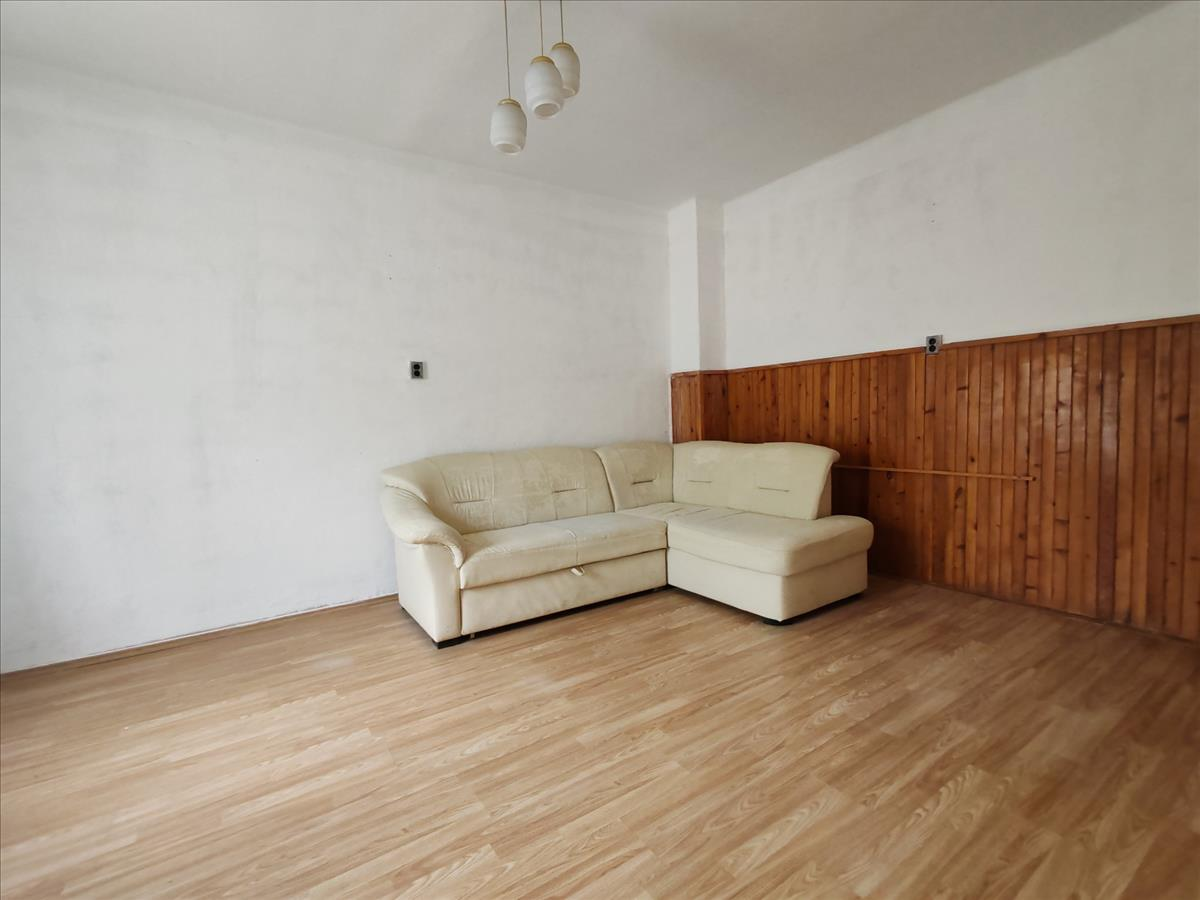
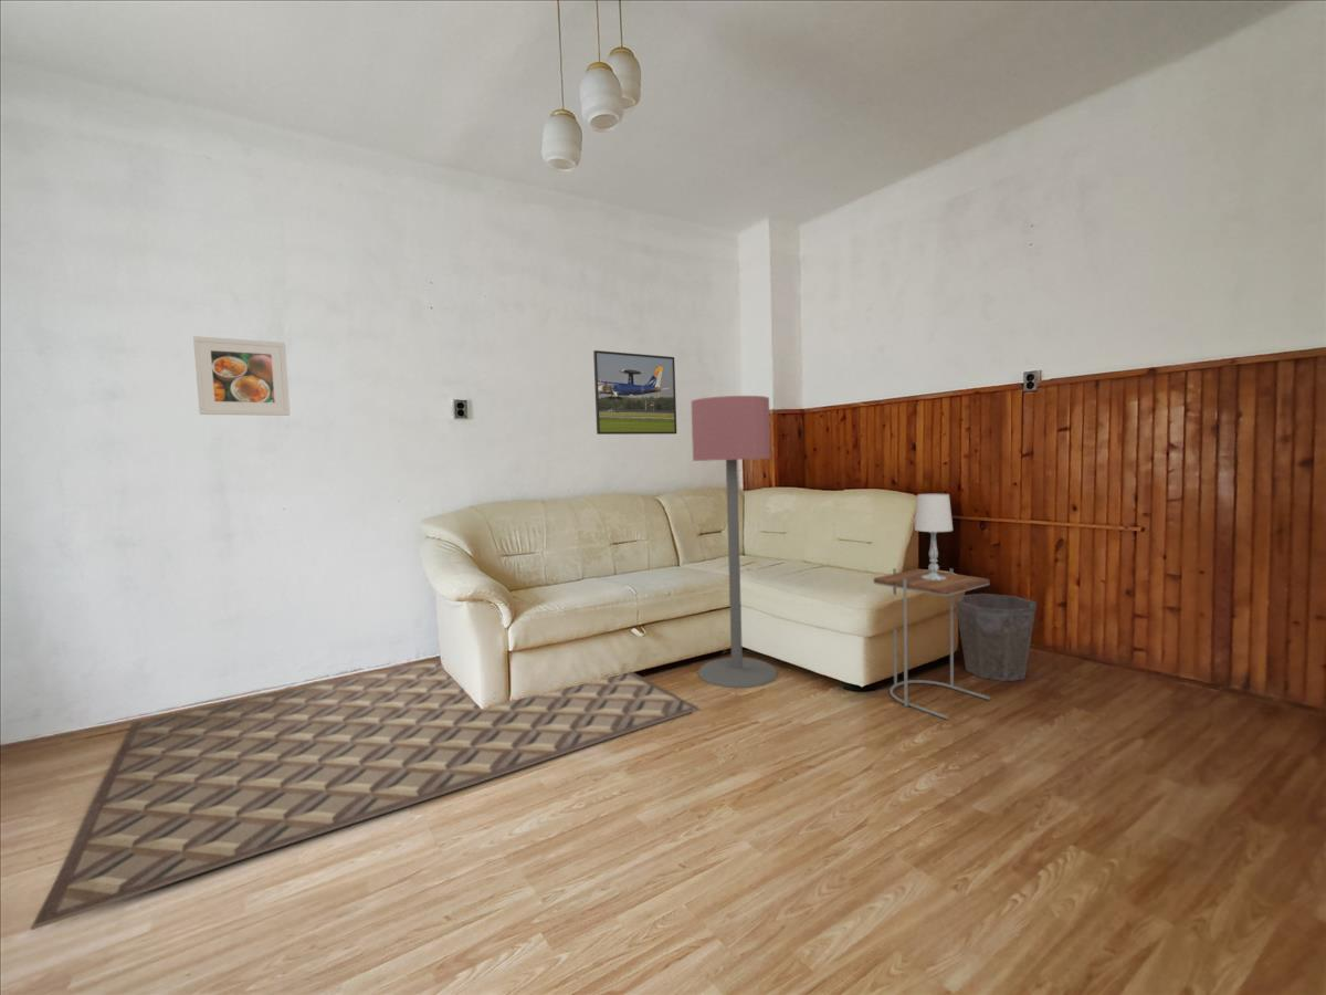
+ table lamp (933, 535)
+ side table (950, 635)
+ floor lamp (733, 538)
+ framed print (636, 394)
+ waste bin (994, 636)
+ rug (413, 715)
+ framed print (243, 377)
